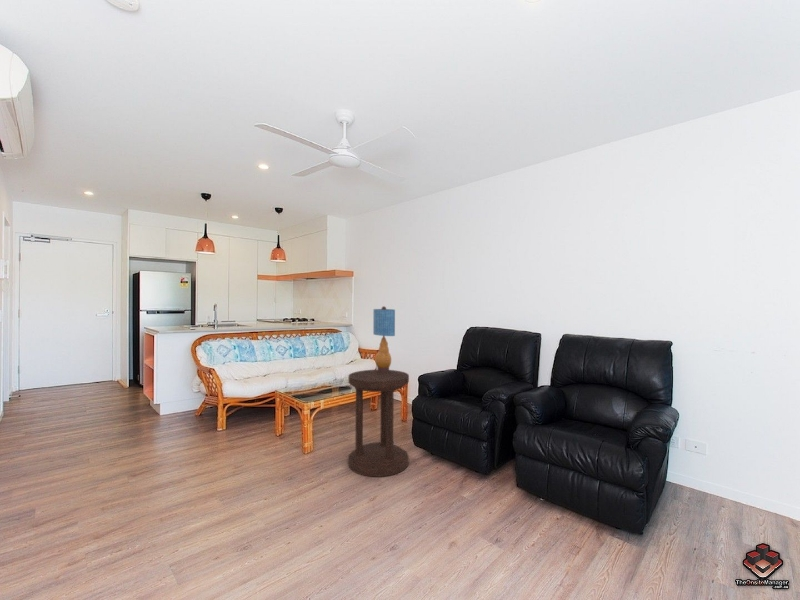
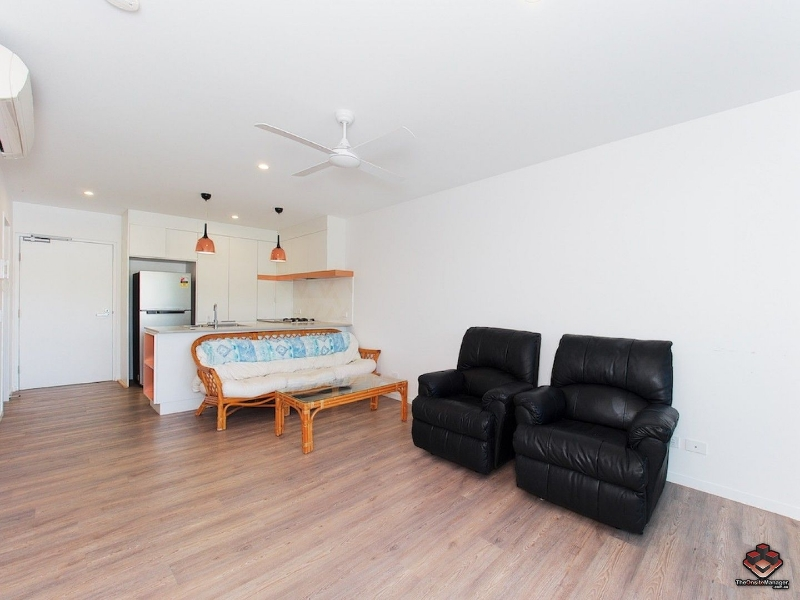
- table lamp (384, 338)
- side table (381, 418)
